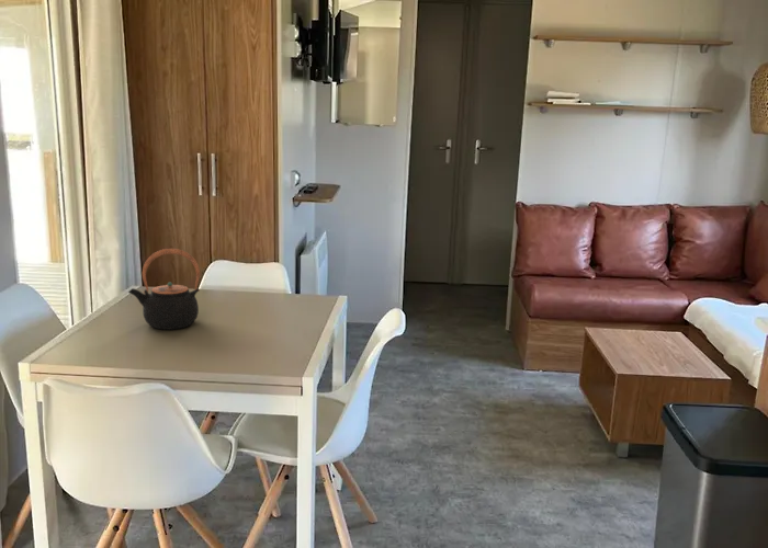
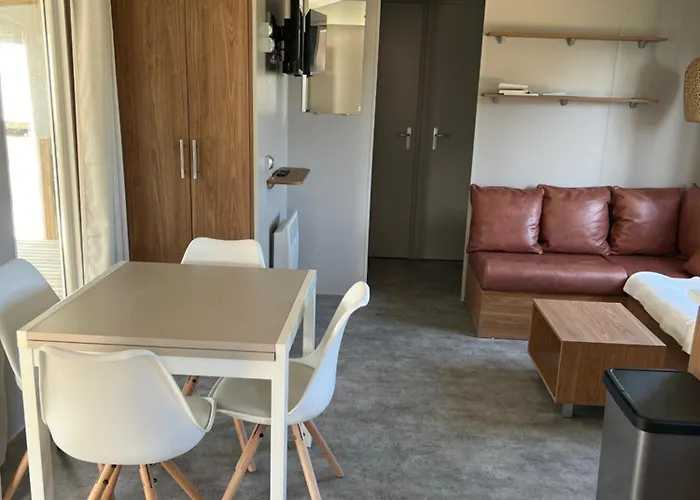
- teapot (165, 286)
